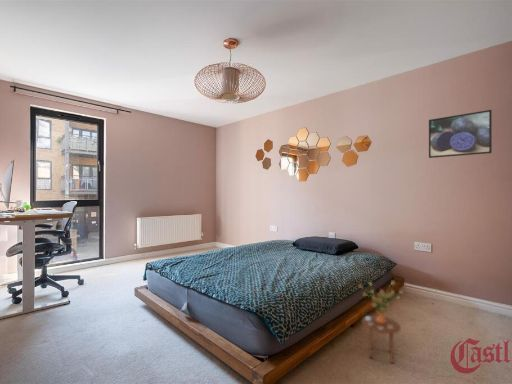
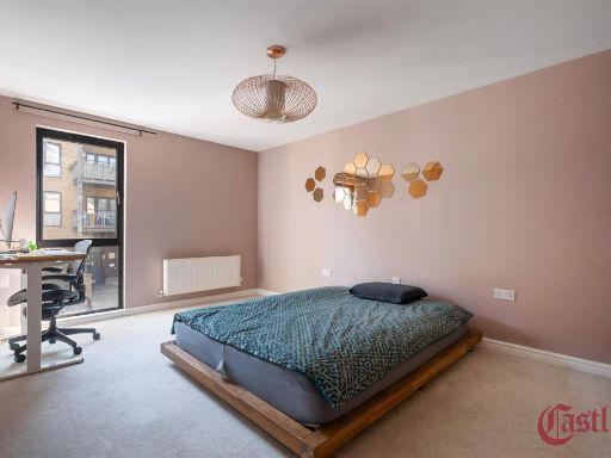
- side table (380, 319)
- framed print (458, 135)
